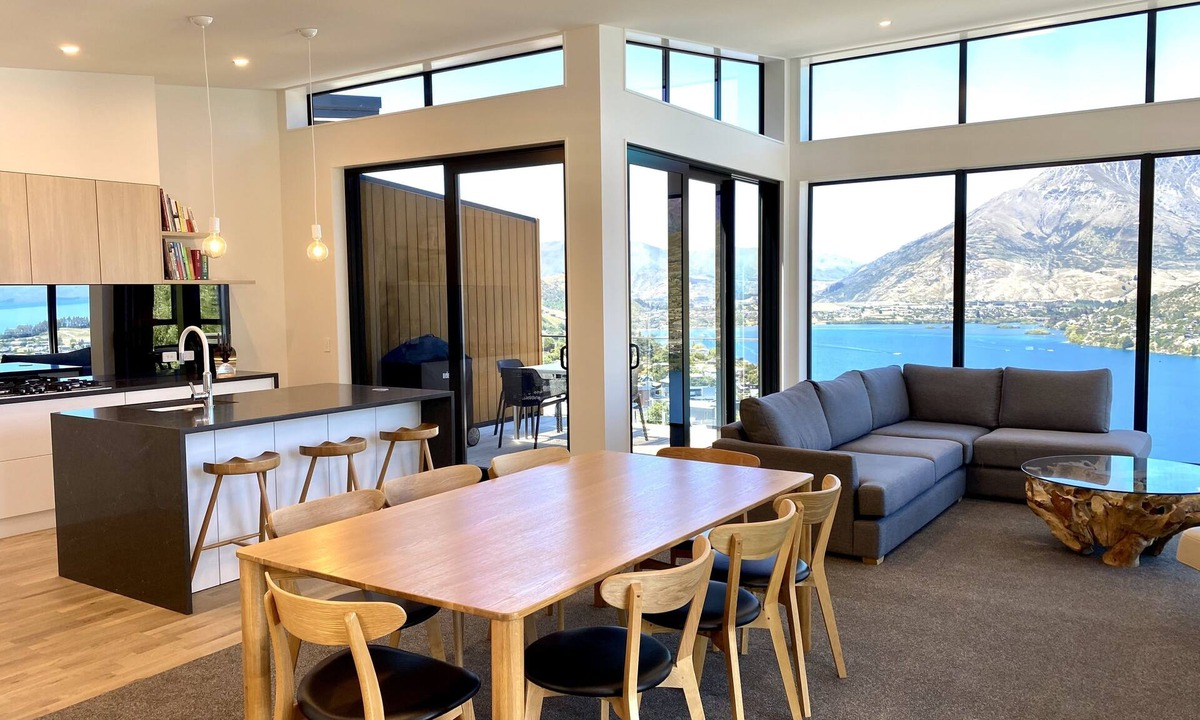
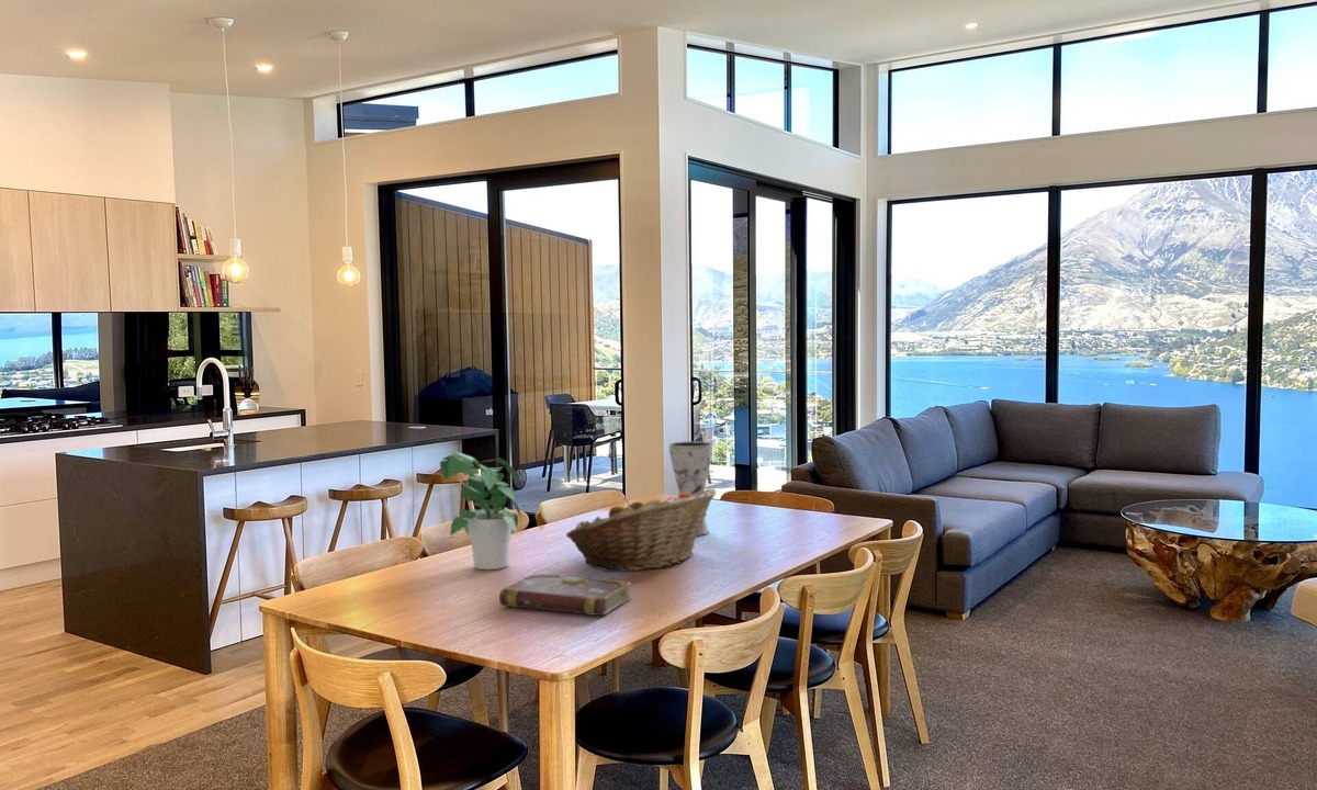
+ vase (690, 487)
+ potted plant (481, 507)
+ book (565, 594)
+ fruit basket (644, 524)
